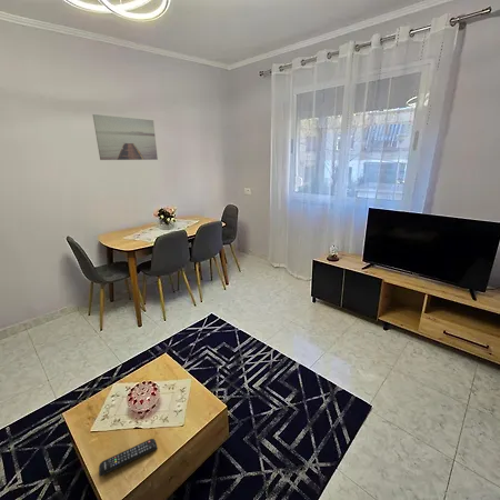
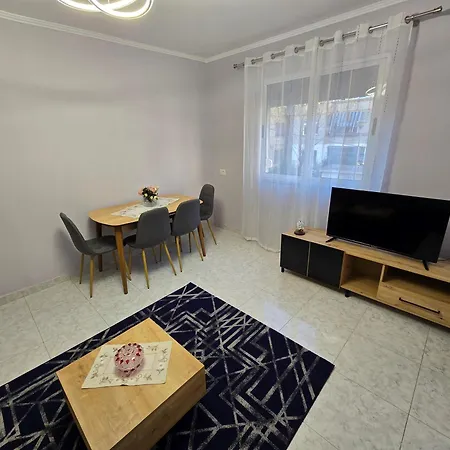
- wall art (128, 139)
- remote control (128, 456)
